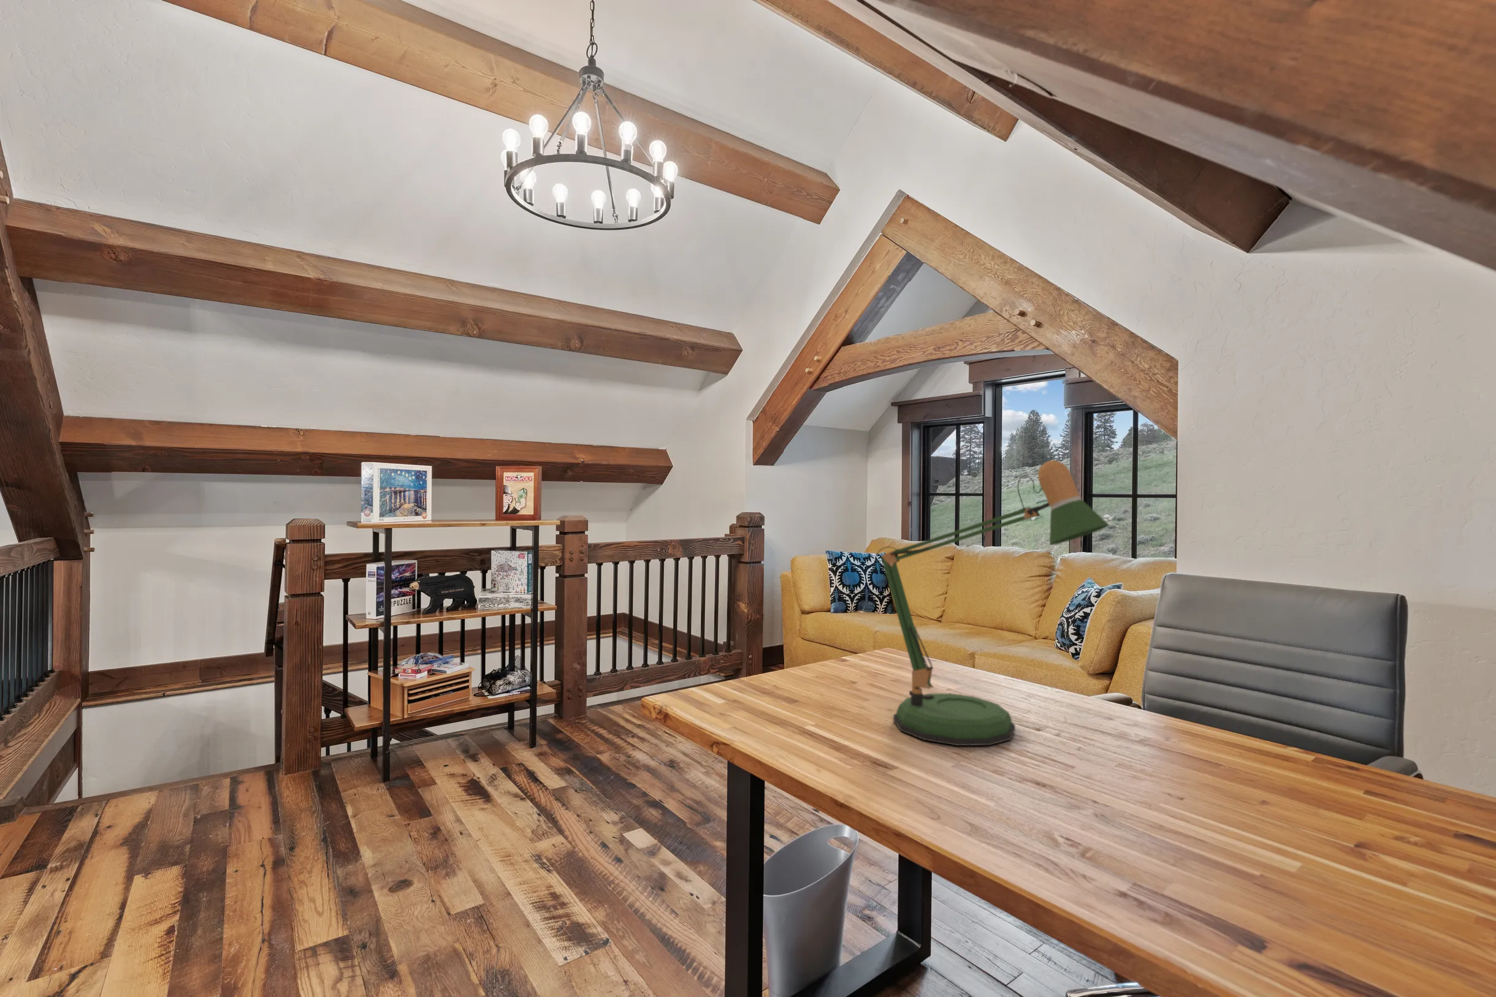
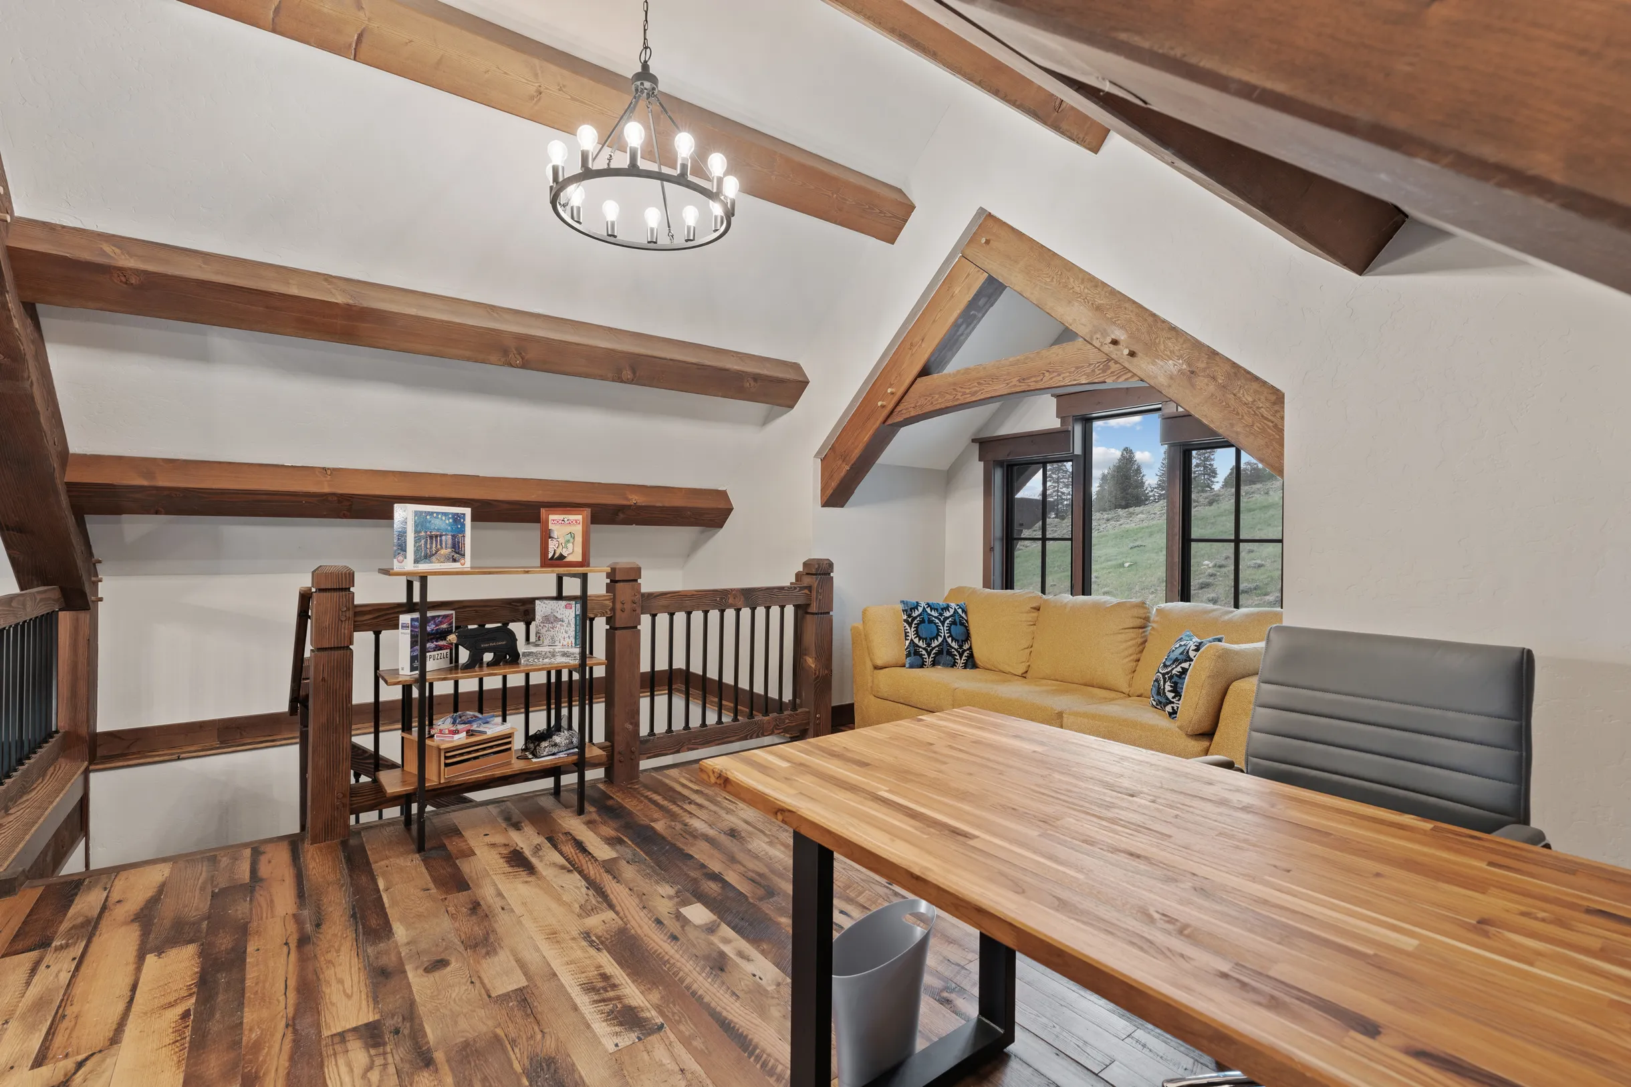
- desk lamp (968, 537)
